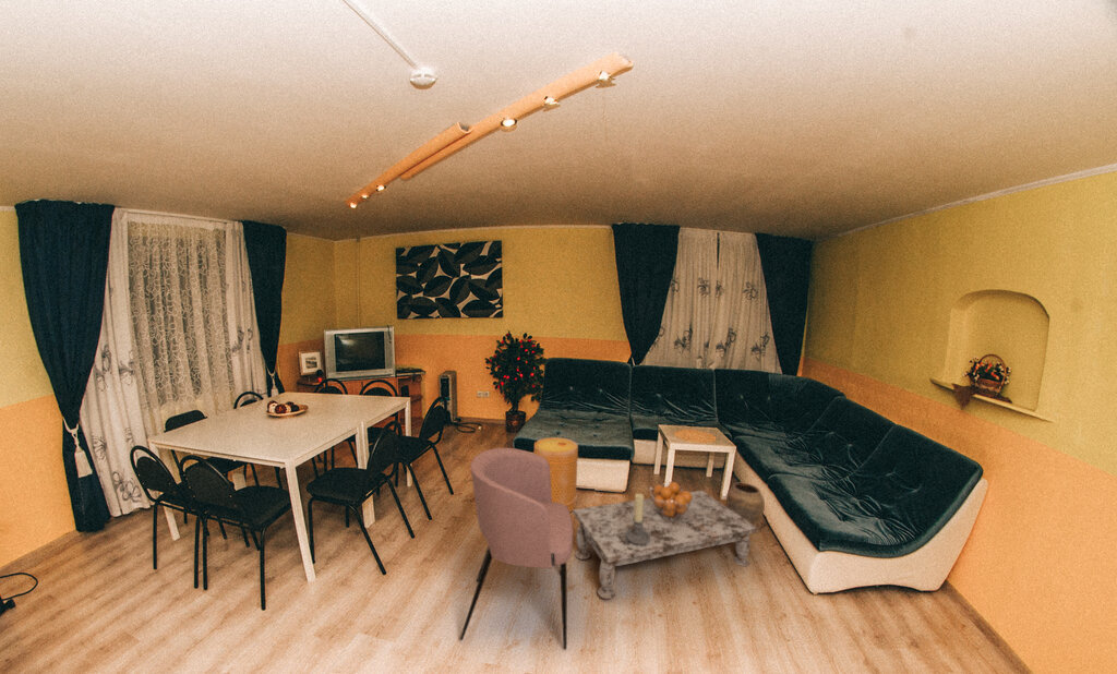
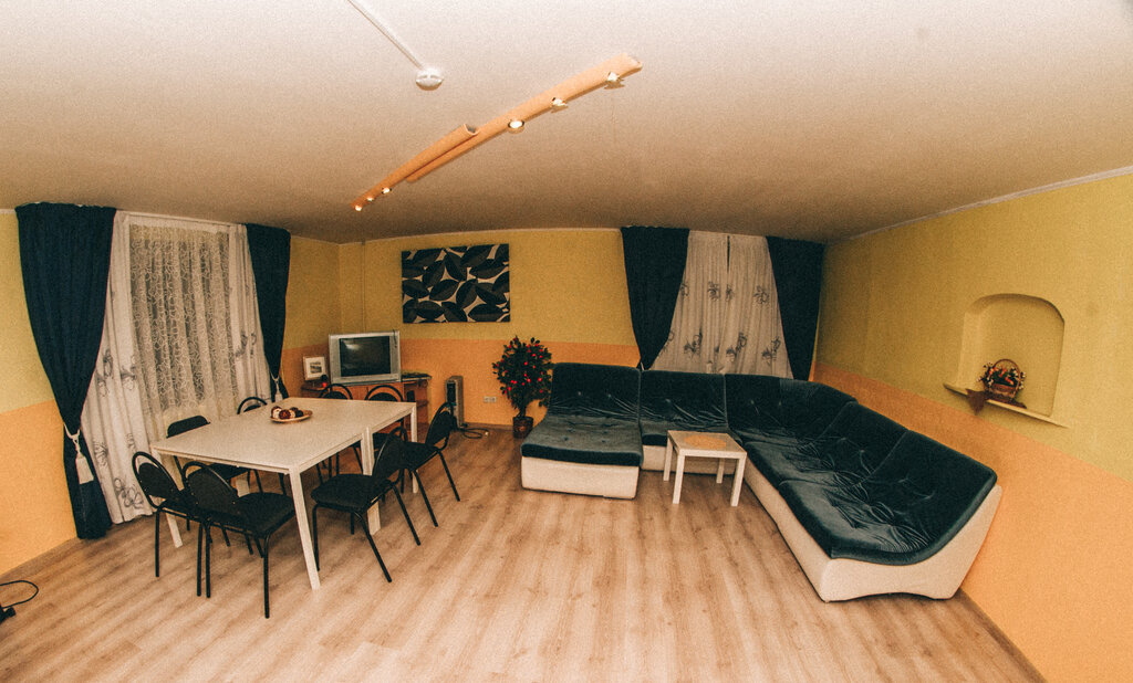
- armchair (523, 537)
- fruit basket (670, 500)
- candle holder (636, 517)
- coffee table (662, 538)
- vase (745, 506)
- basket (554, 474)
